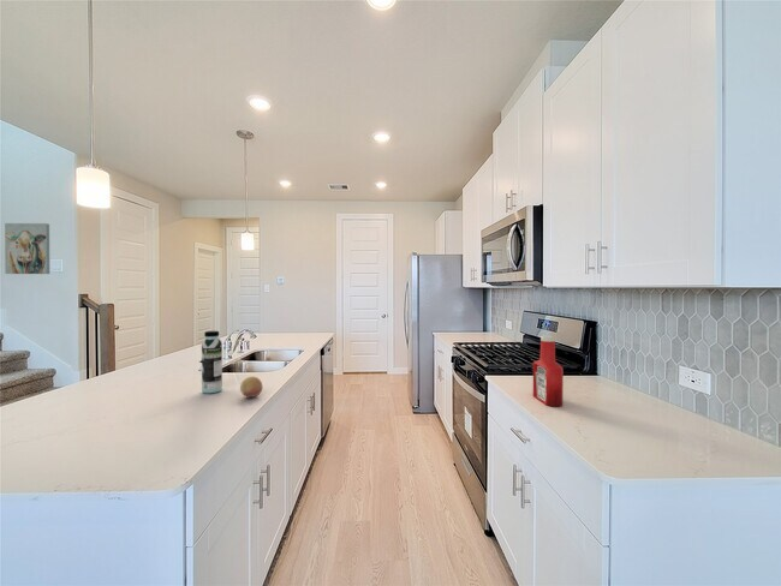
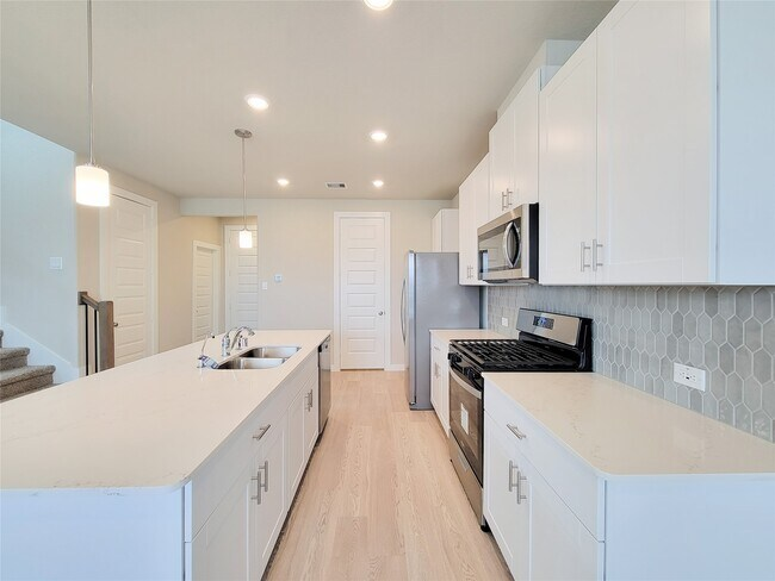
- soap bottle (547, 367)
- fruit (251, 387)
- water bottle (211, 360)
- wall art (26, 249)
